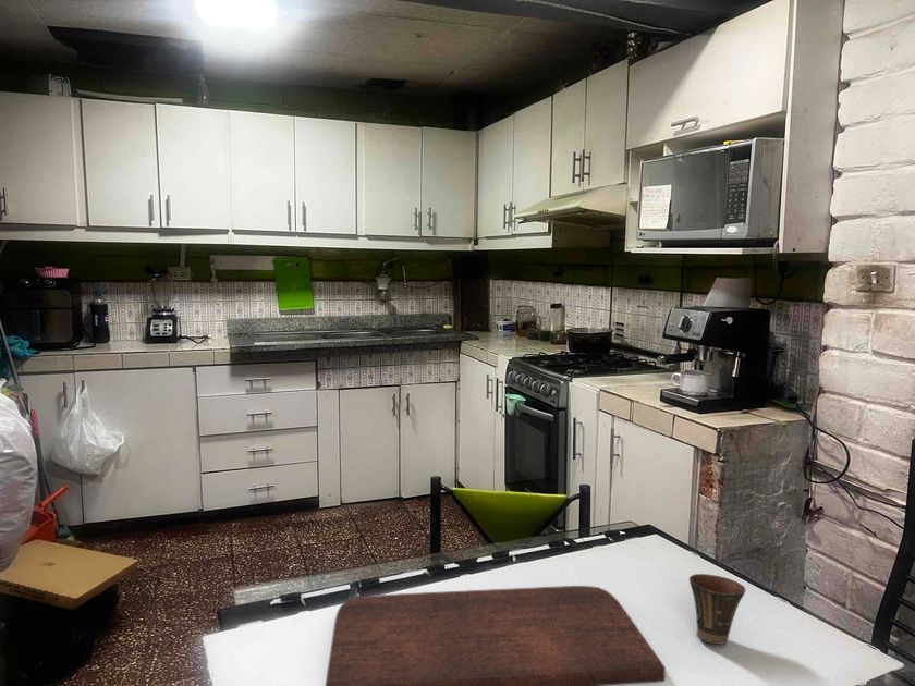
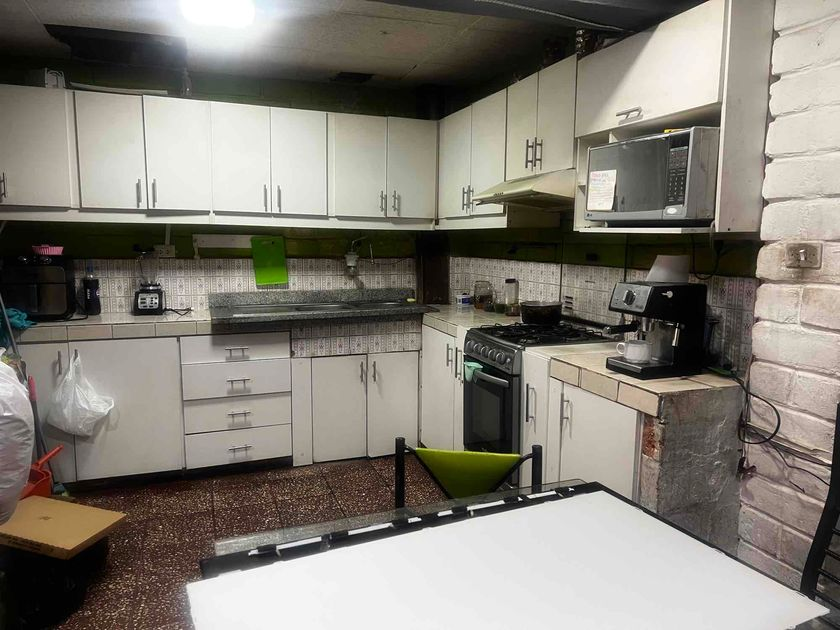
- cutting board (486, 635)
- cup (715, 608)
